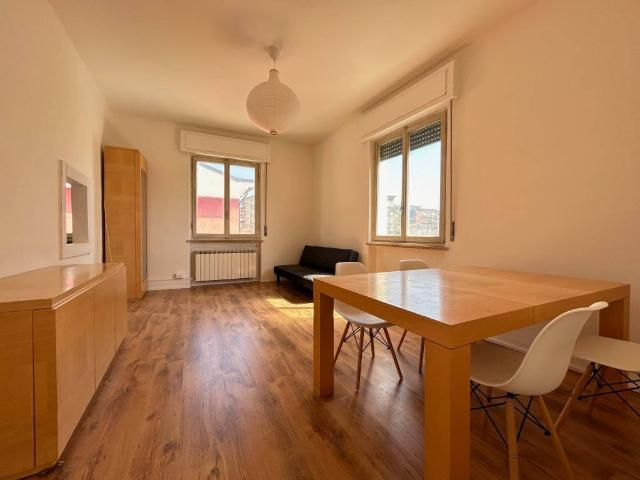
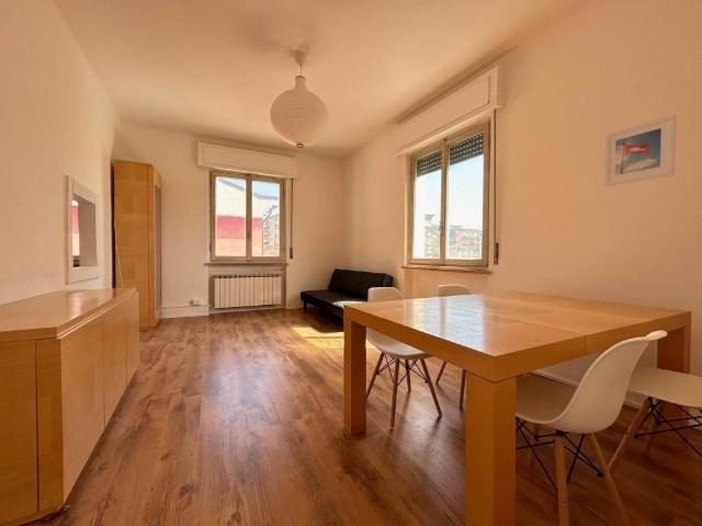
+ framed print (636, 152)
